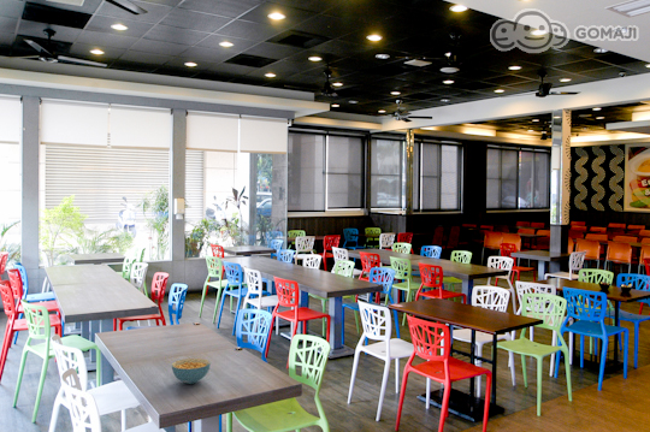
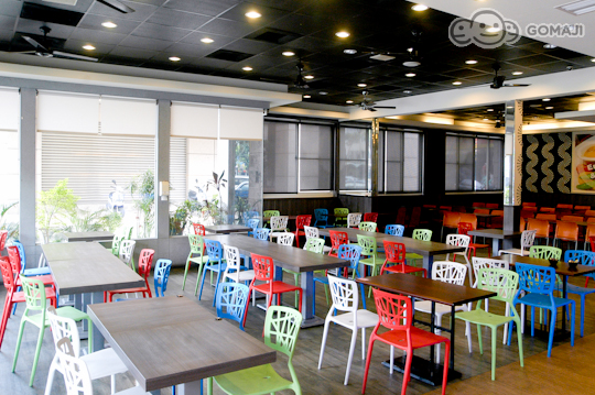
- cereal bowl (190, 372)
